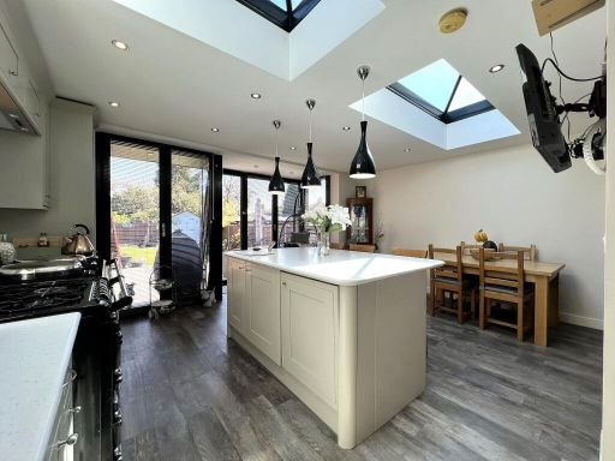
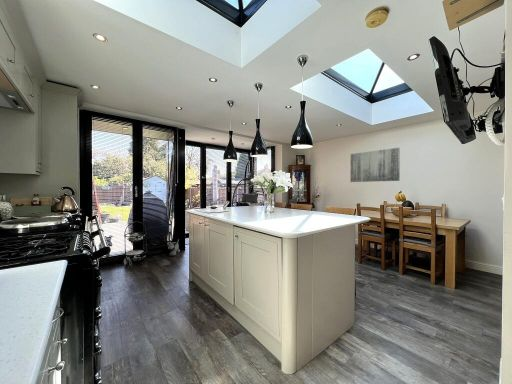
+ wall art (373, 166)
